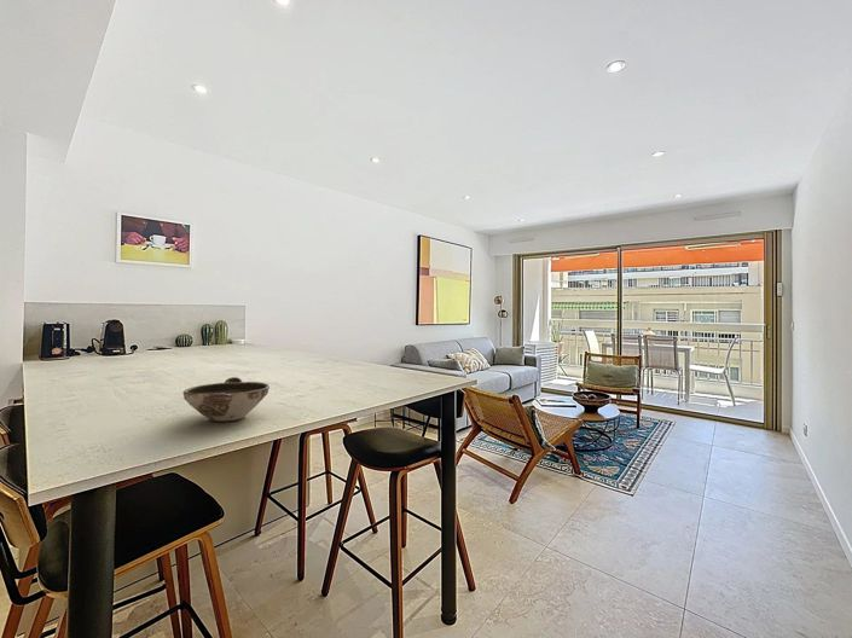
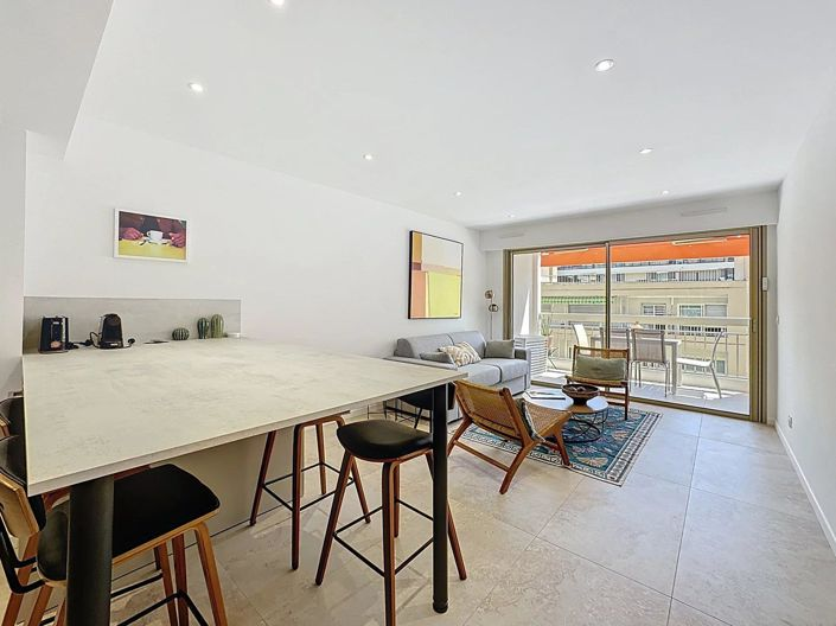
- bowl (227, 400)
